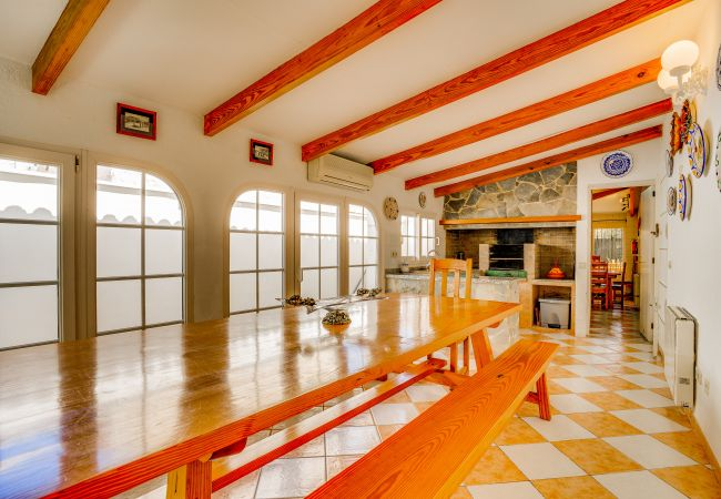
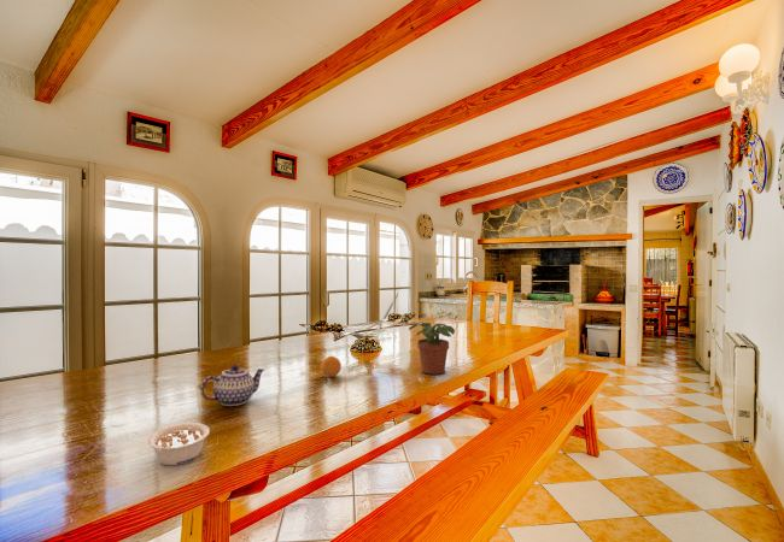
+ legume (180, 443)
+ fruit (330, 366)
+ potted plant (431, 347)
+ teapot (234, 383)
